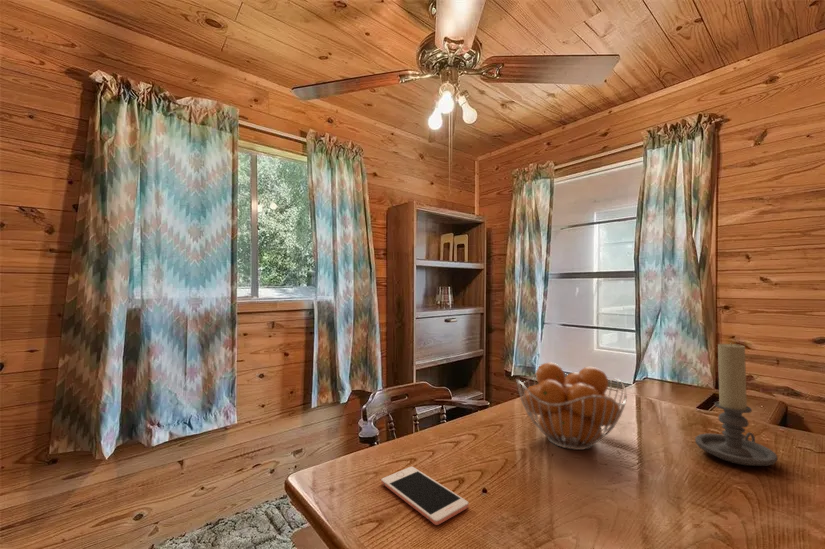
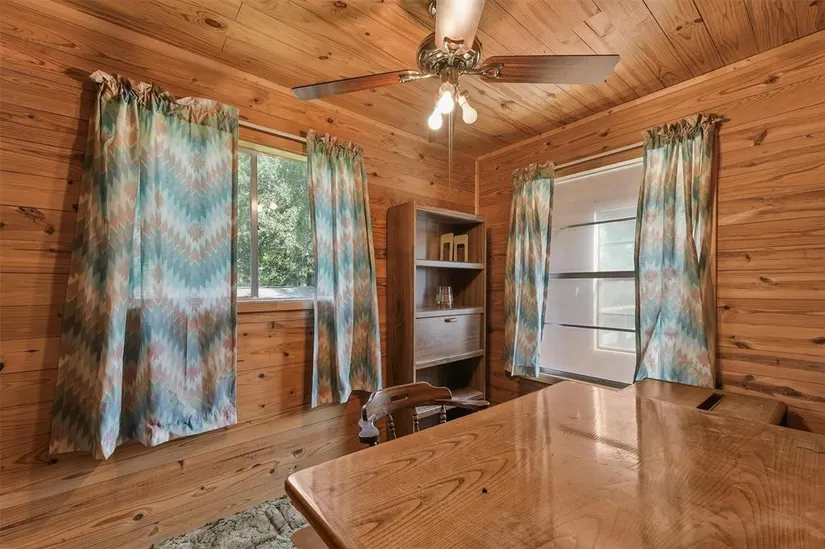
- fruit basket (568, 402)
- candle holder (735, 398)
- cell phone (422, 492)
